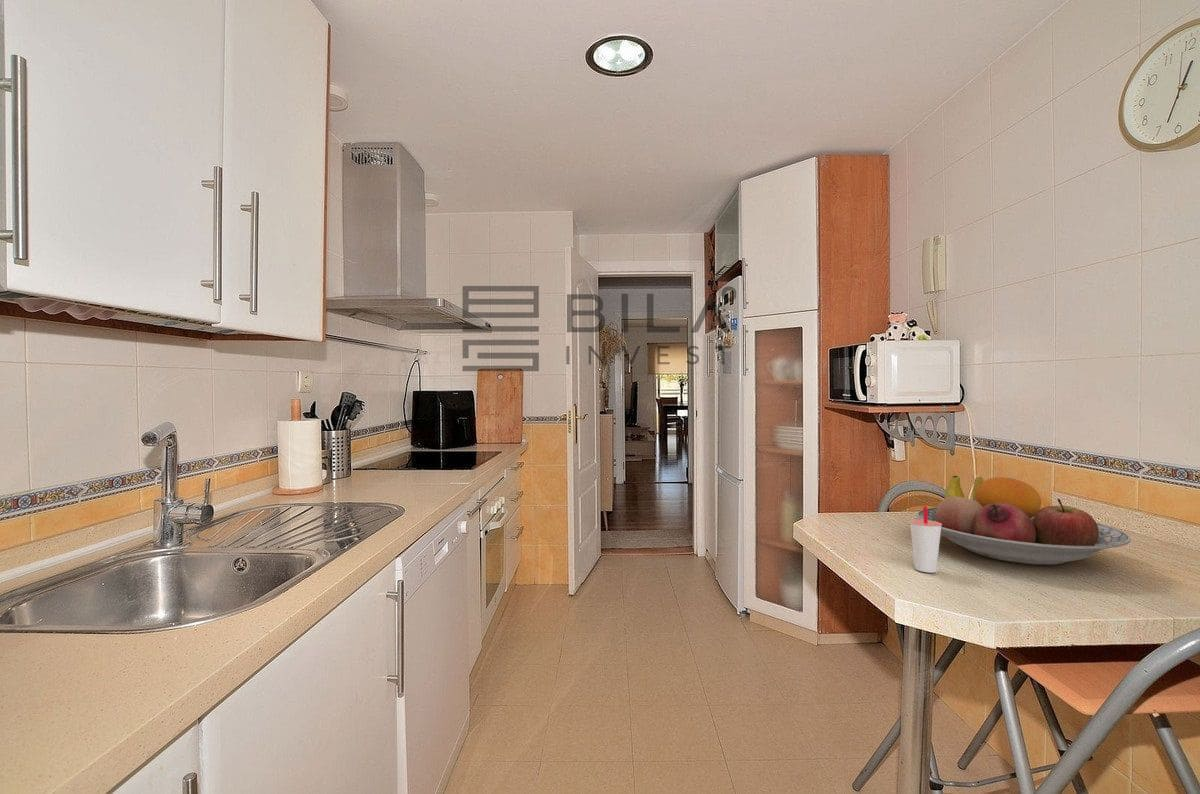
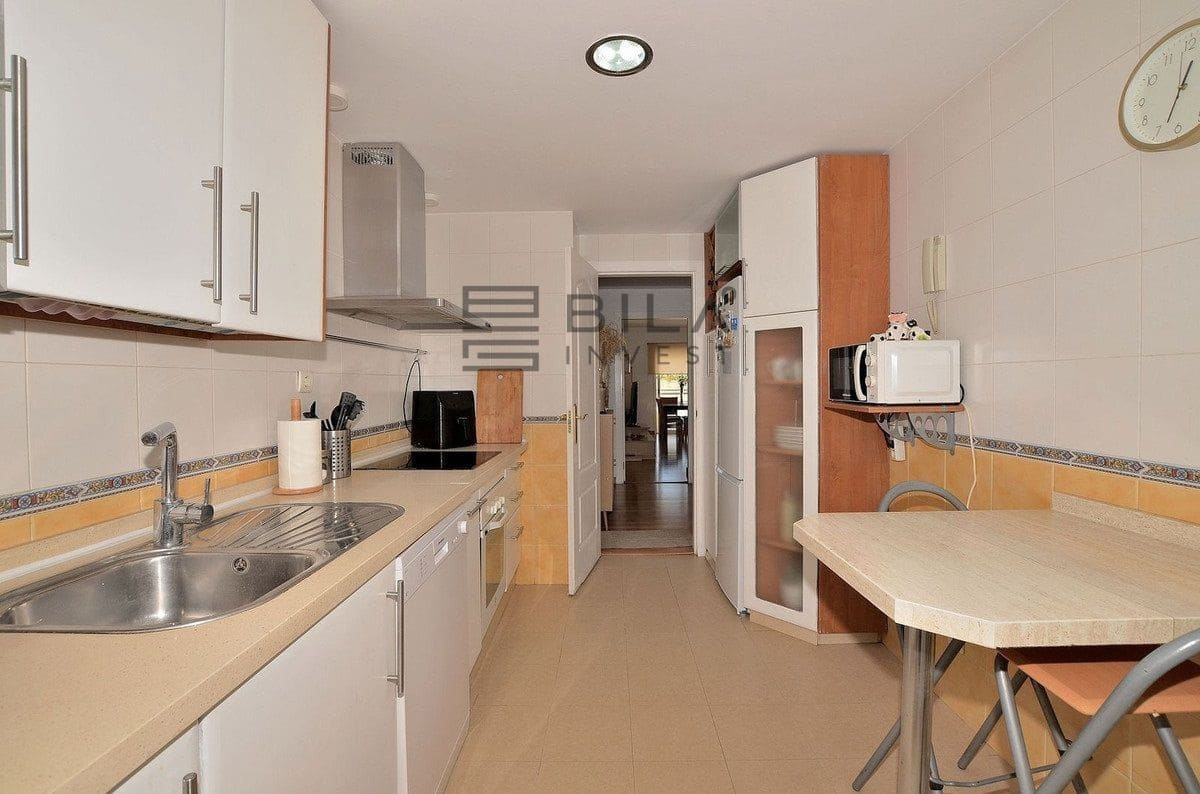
- fruit bowl (1013, 516)
- cup (925, 538)
